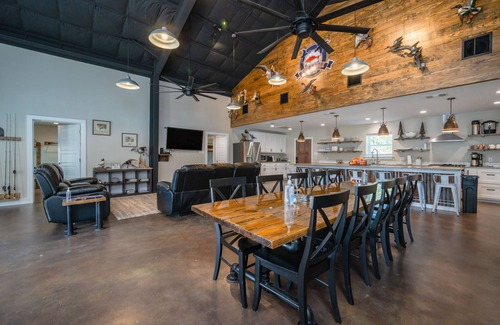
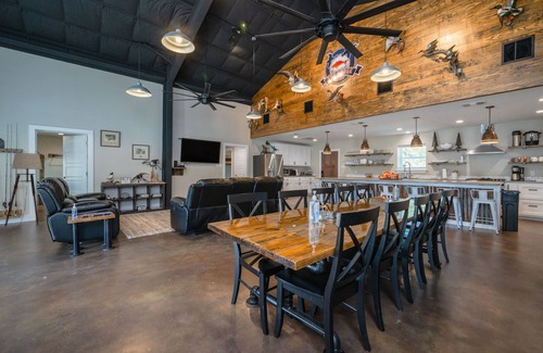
+ floor lamp (26, 189)
